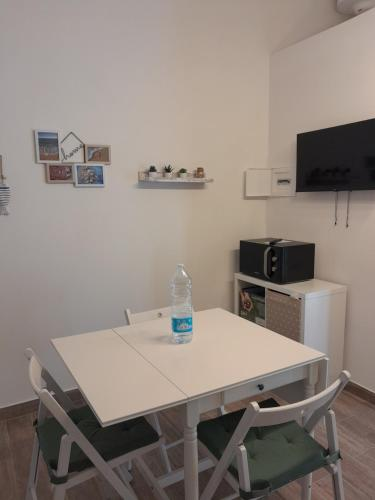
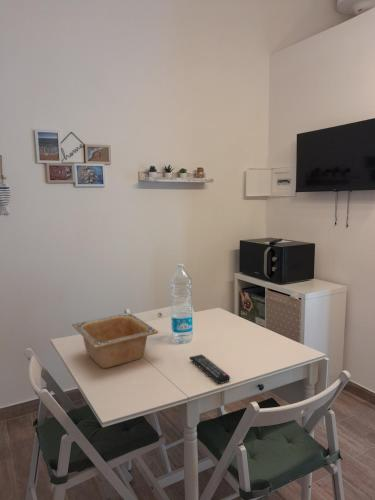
+ serving bowl (114, 341)
+ remote control (208, 367)
